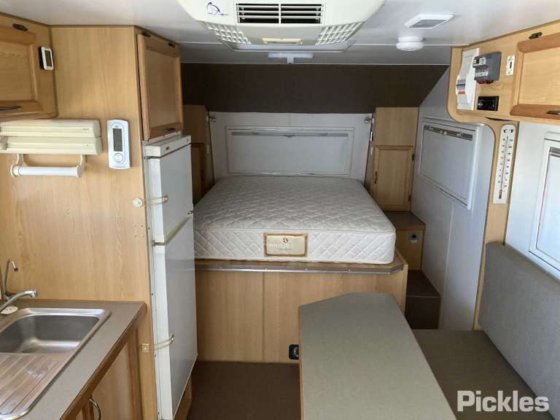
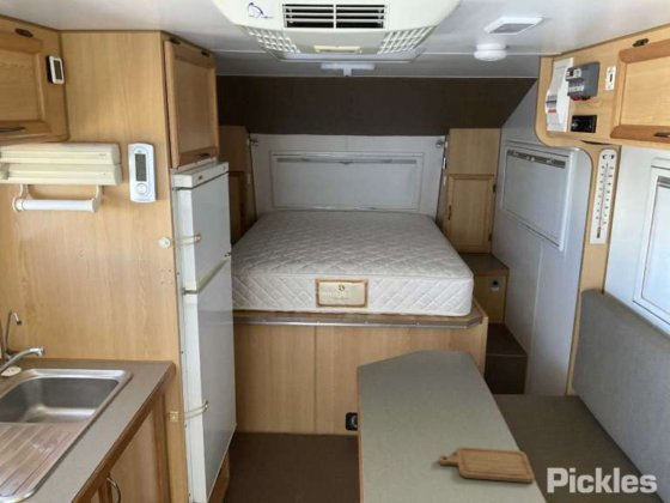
+ chopping board (483, 462)
